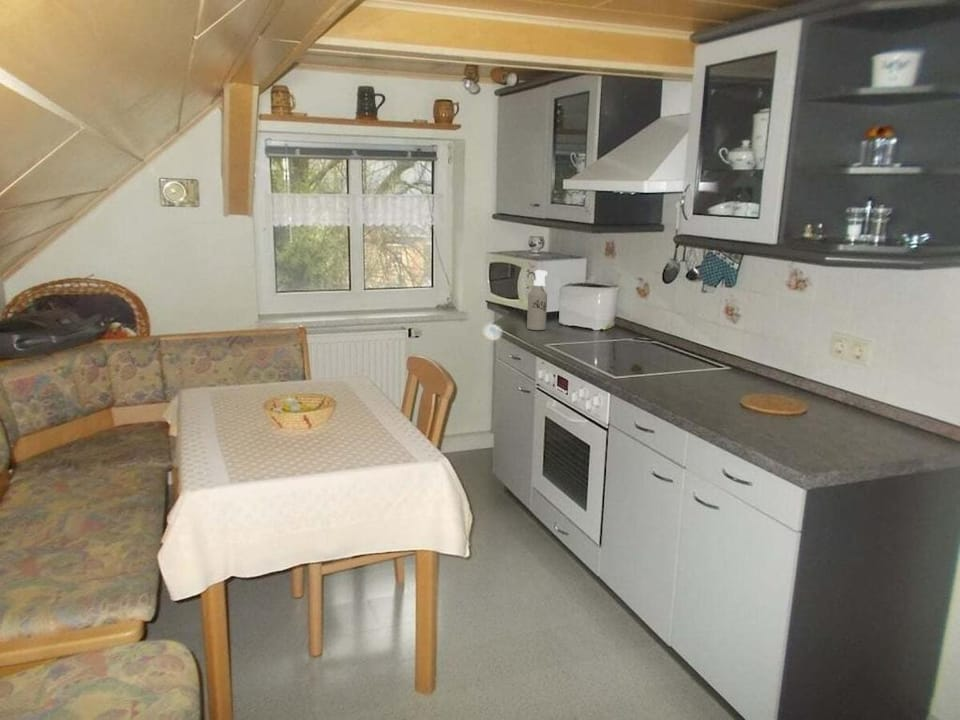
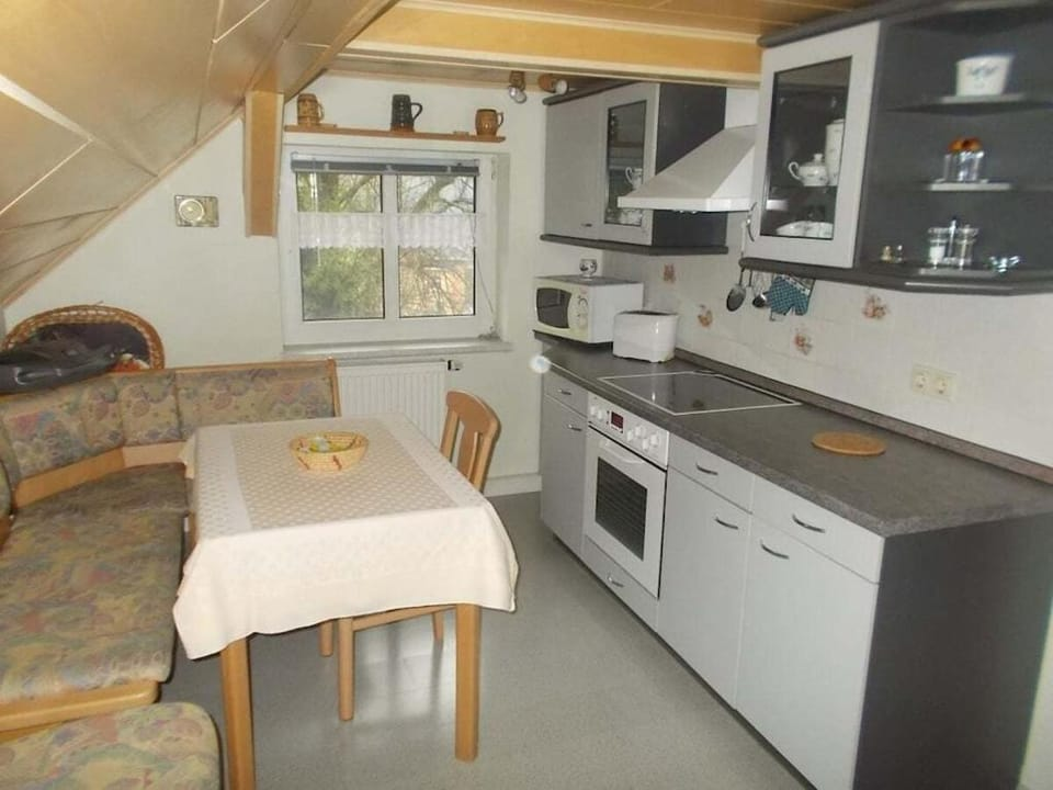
- spray bottle (538, 300)
